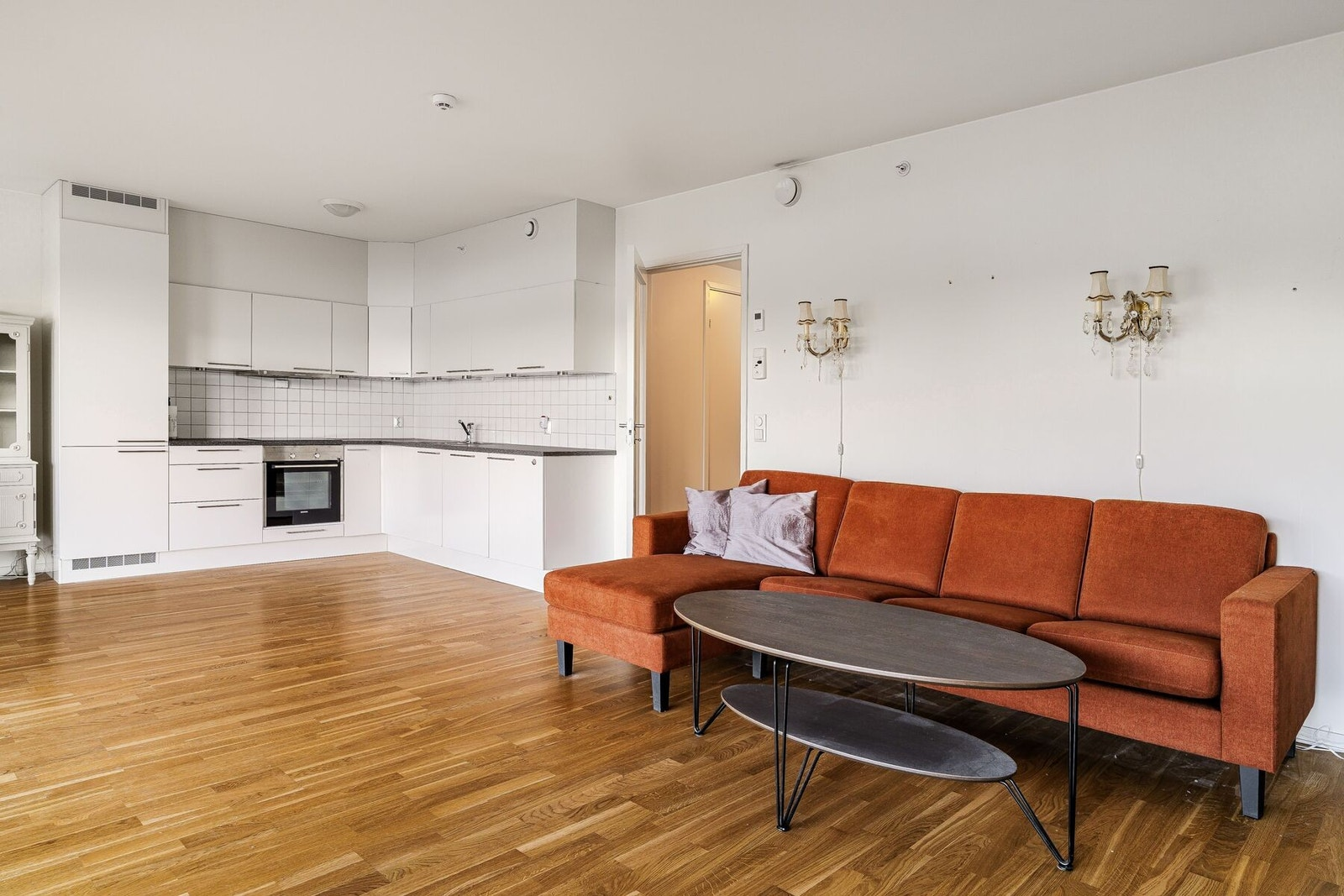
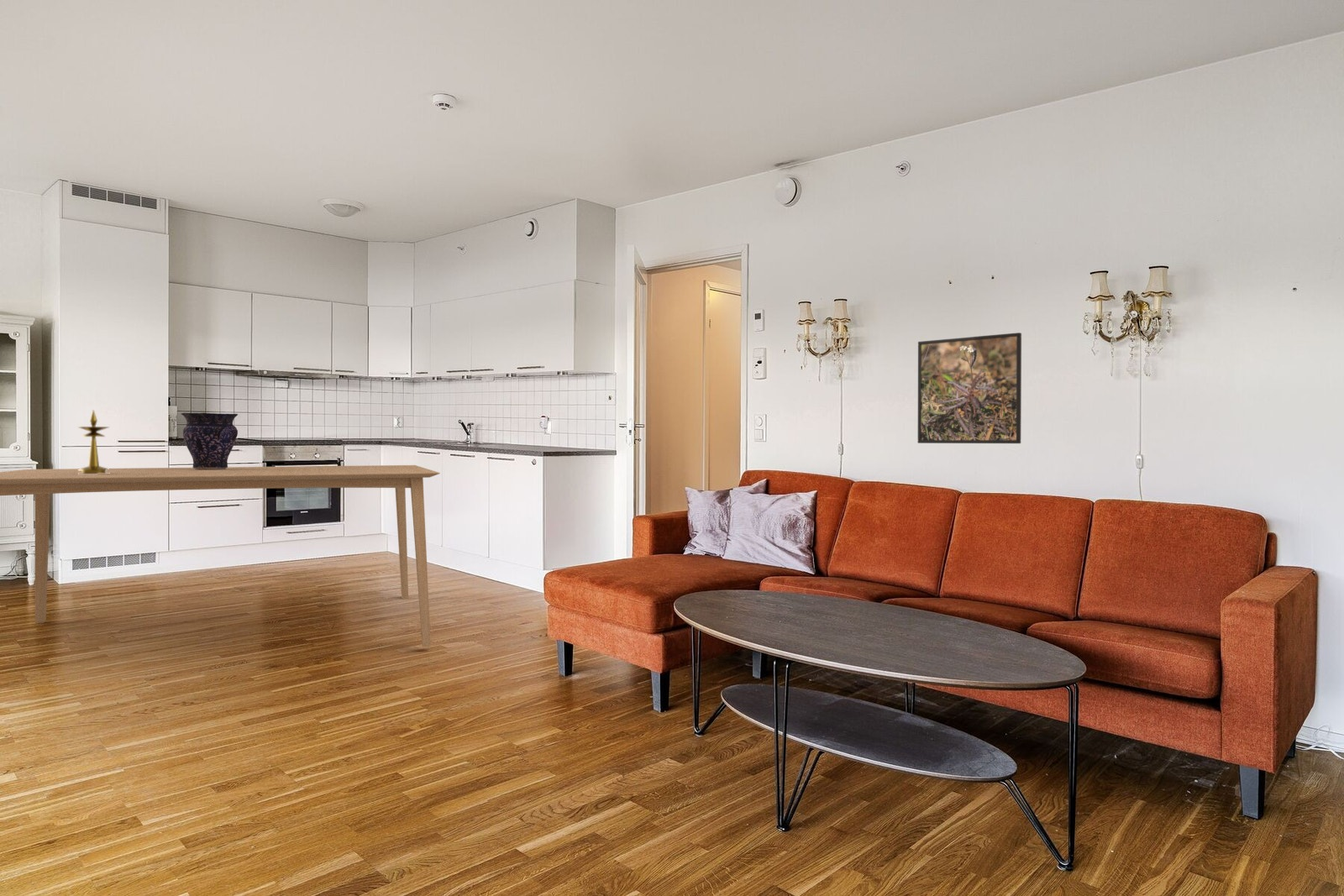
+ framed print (967, 390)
+ candlestick (93, 441)
+ vase (210, 441)
+ dining table (218, 489)
